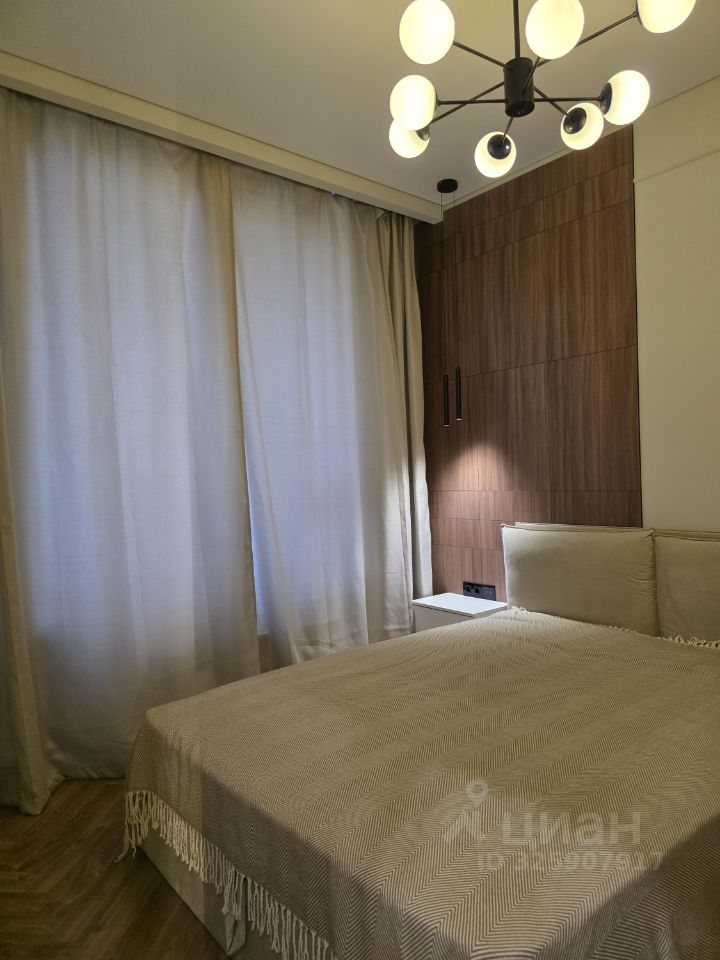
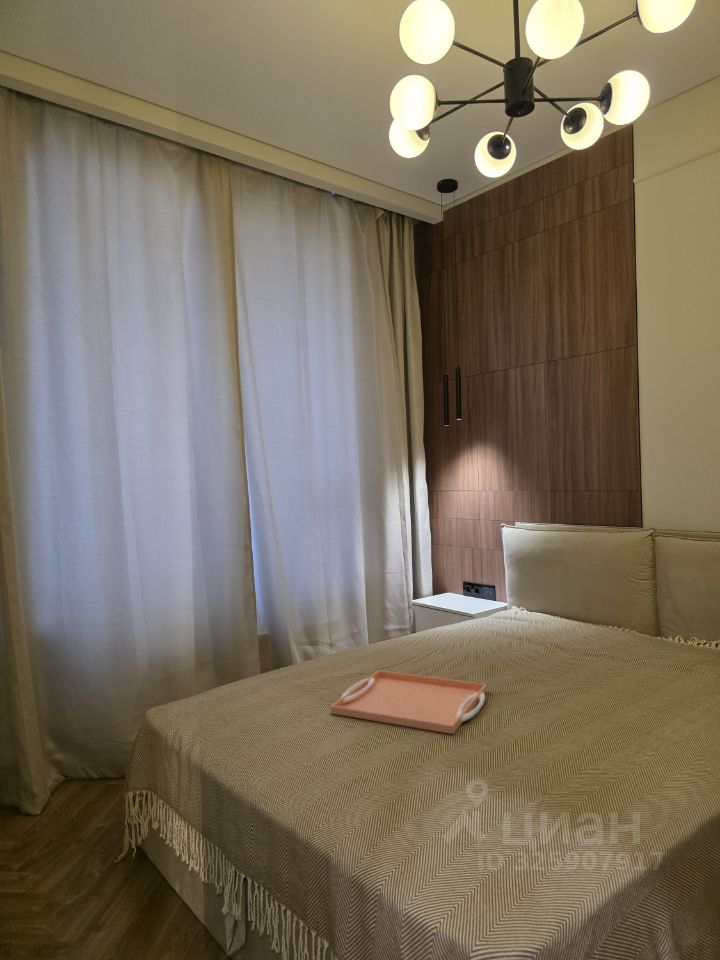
+ serving tray (411, 698)
